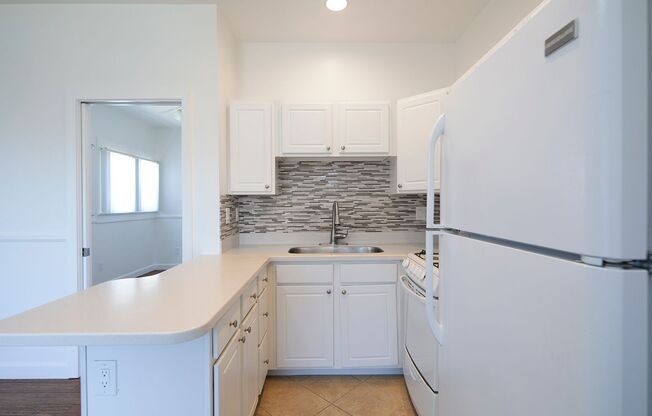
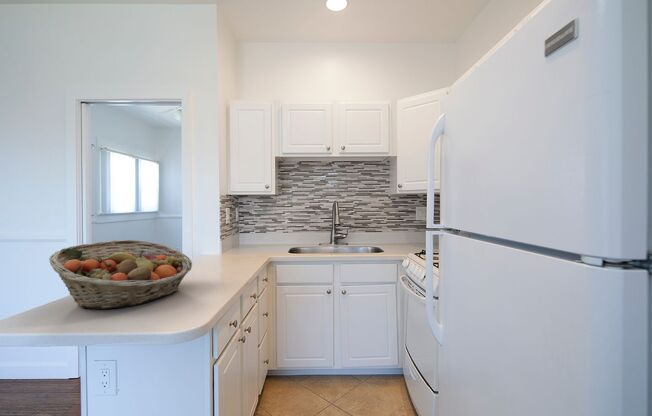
+ fruit basket (129, 269)
